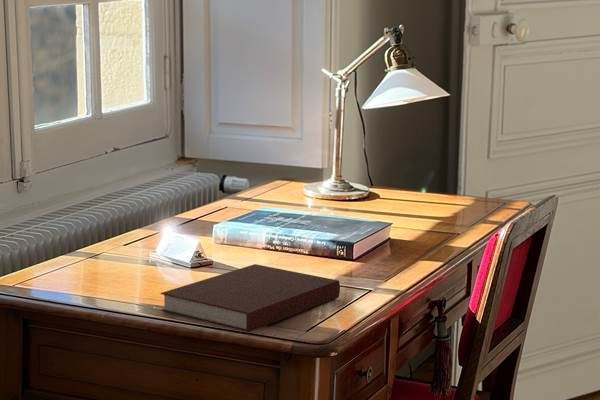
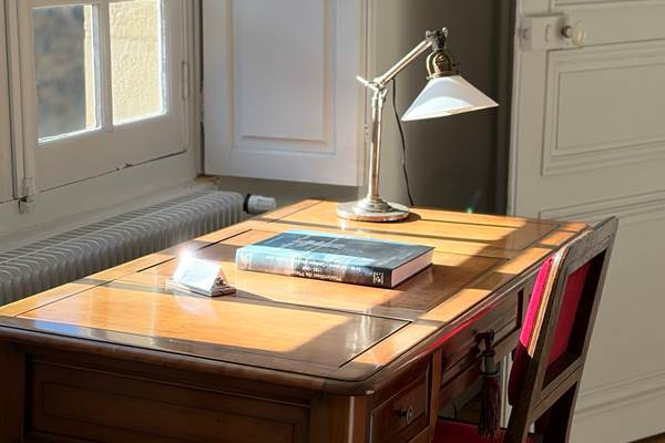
- notebook (252, 295)
